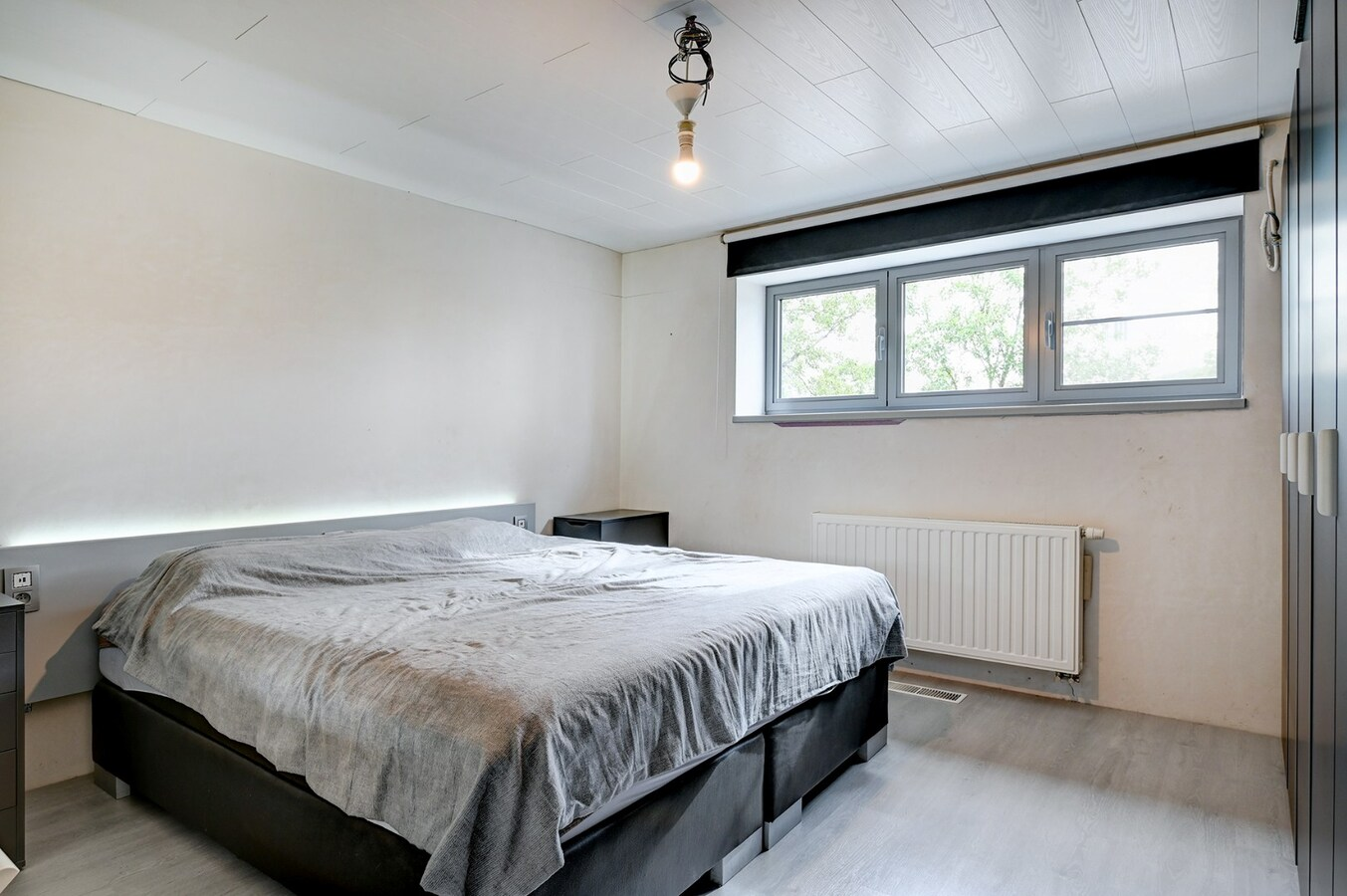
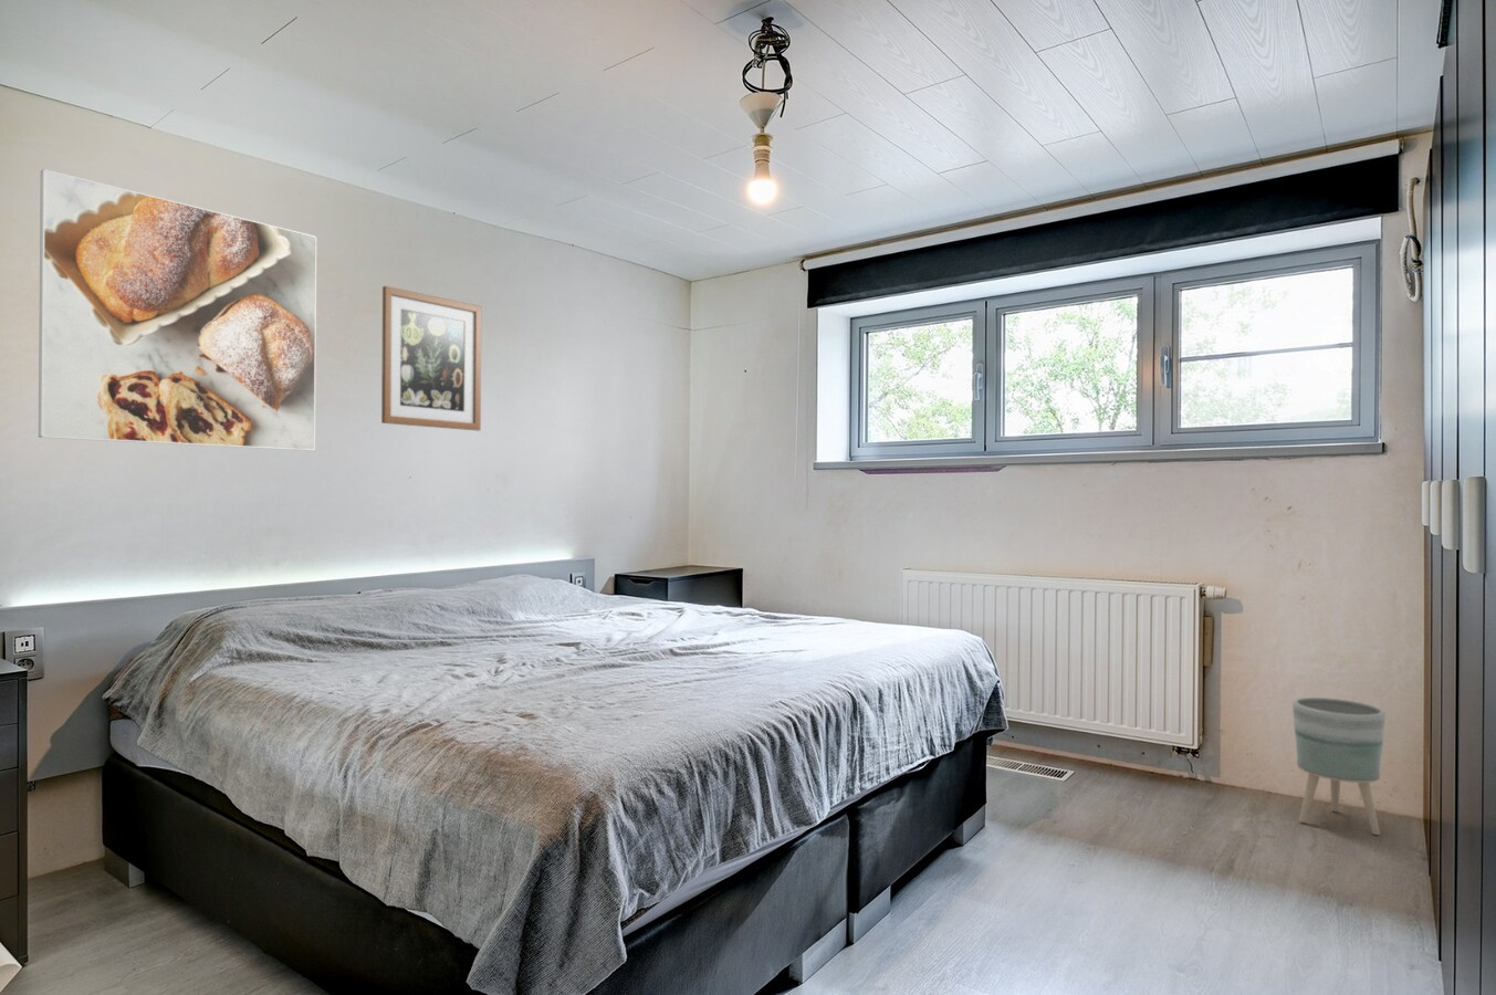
+ wall art (433, 362)
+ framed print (192, 325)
+ planter (1337, 764)
